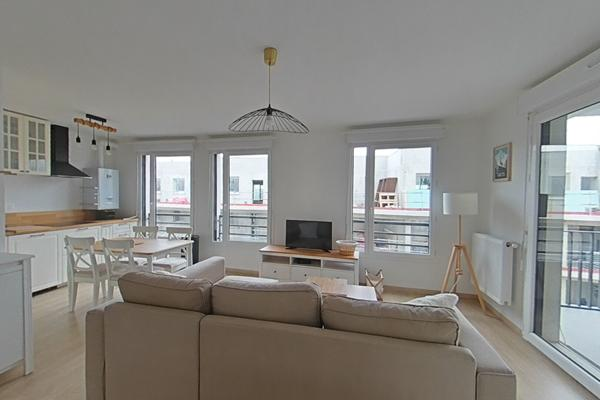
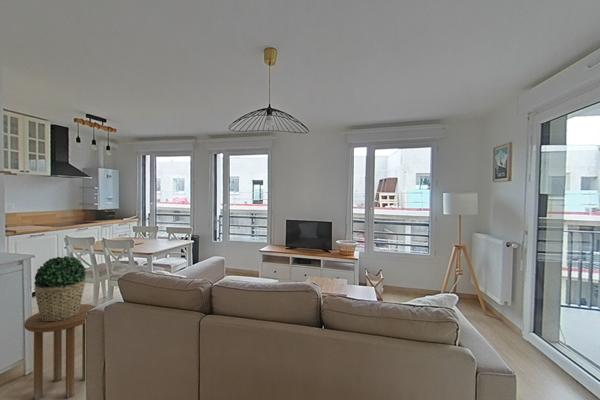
+ potted plant (61, 285)
+ side table (61, 350)
